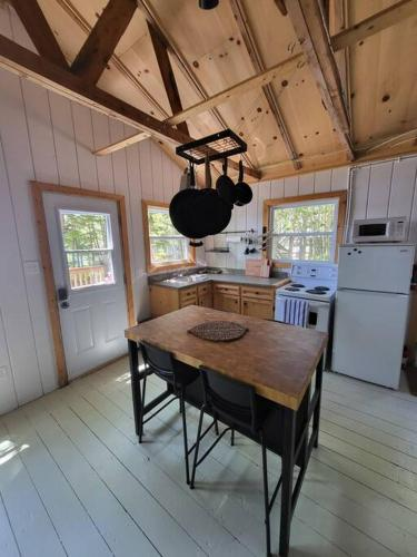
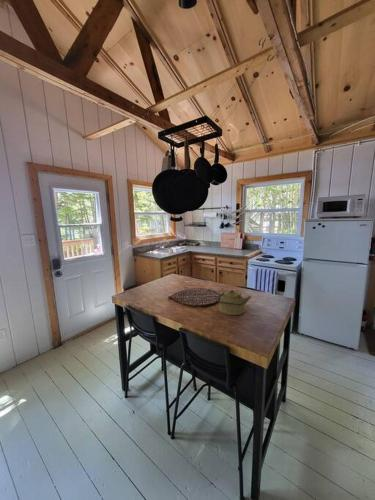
+ kettle (234, 300)
